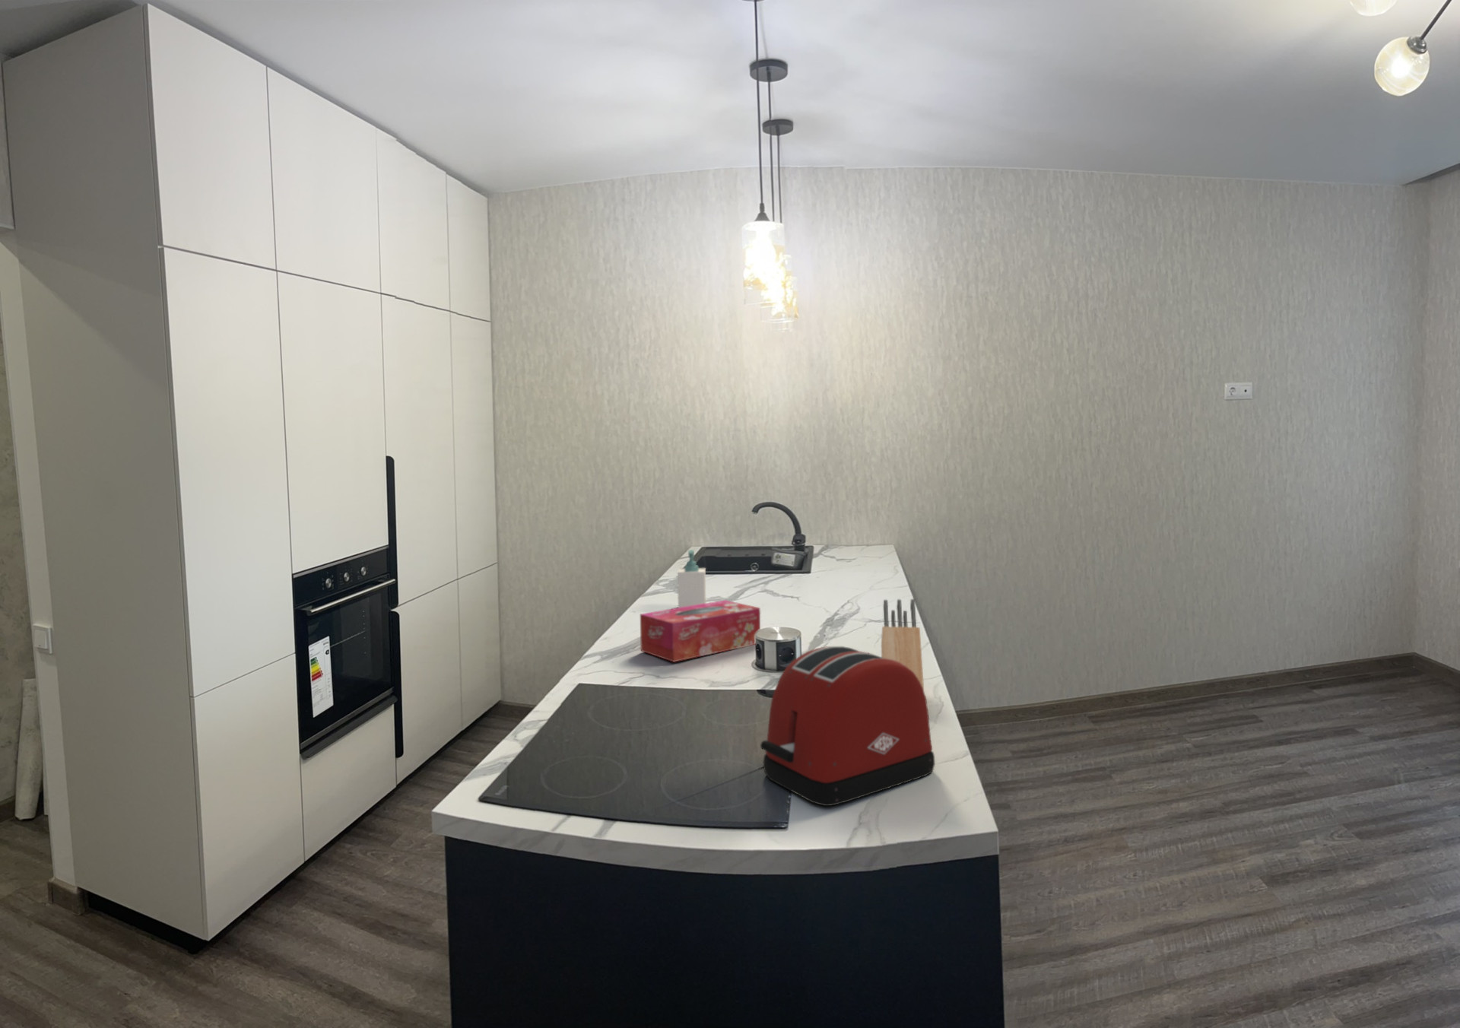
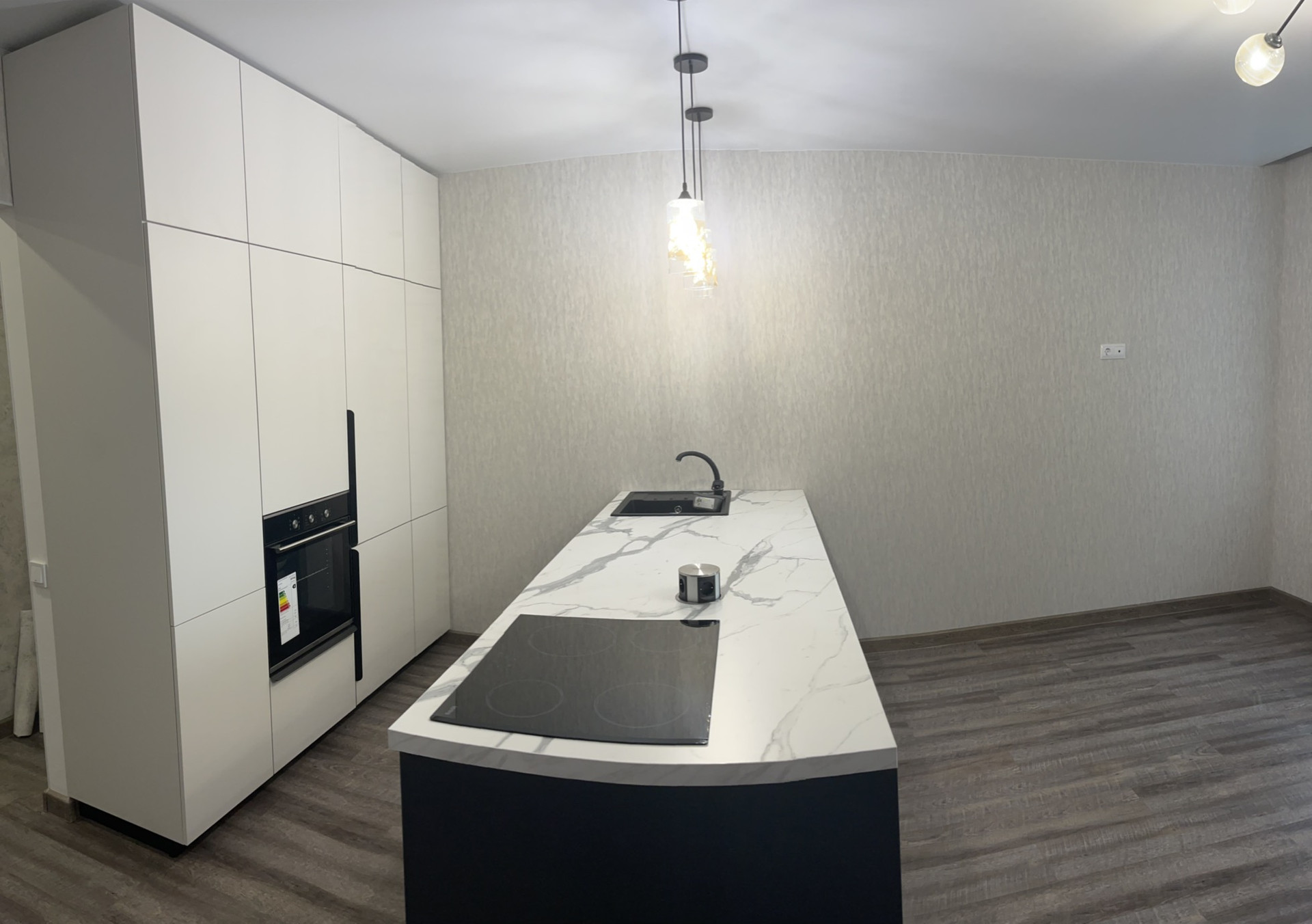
- toaster (849, 713)
- tissue box (701, 629)
- soap bottle (691, 580)
- knife block (901, 652)
